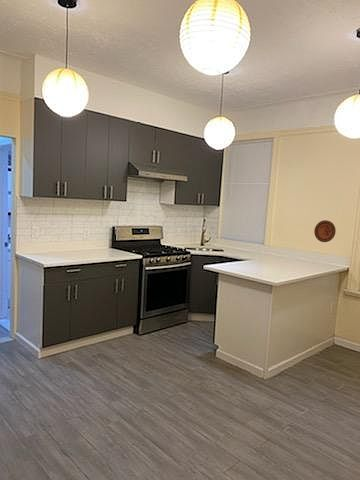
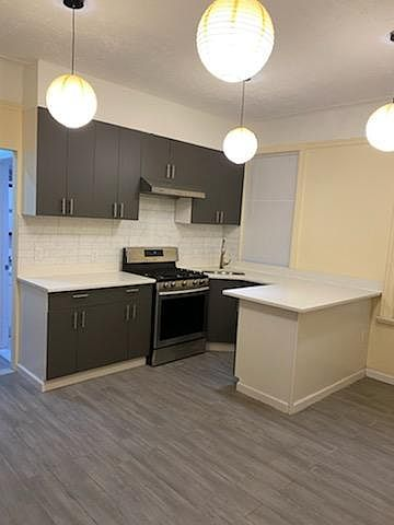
- decorative plate (324, 231)
